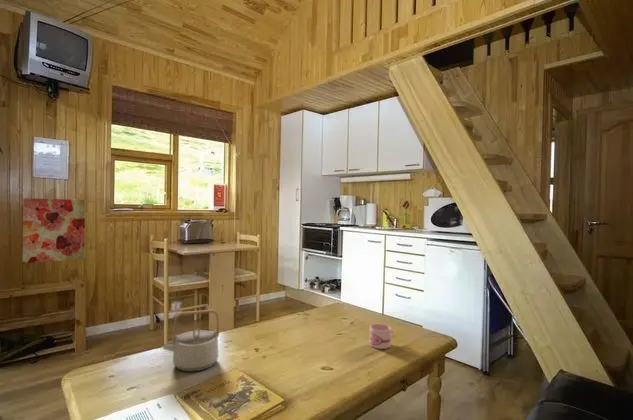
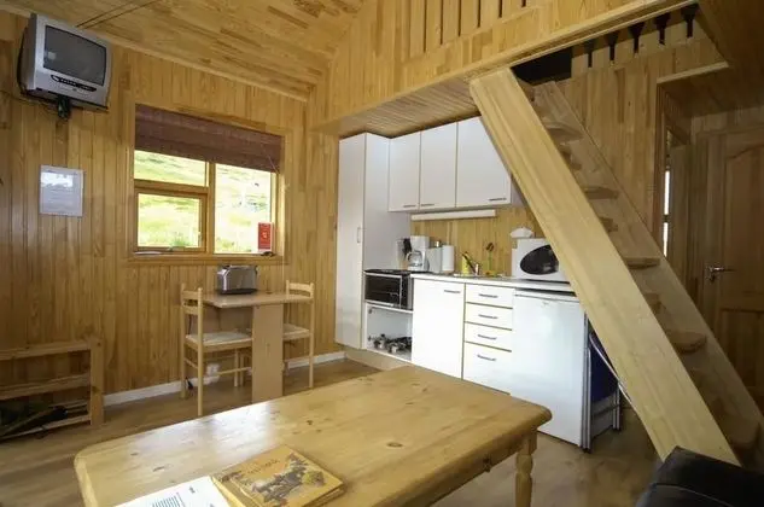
- mug (382, 335)
- wall art (55, 230)
- teapot (192, 337)
